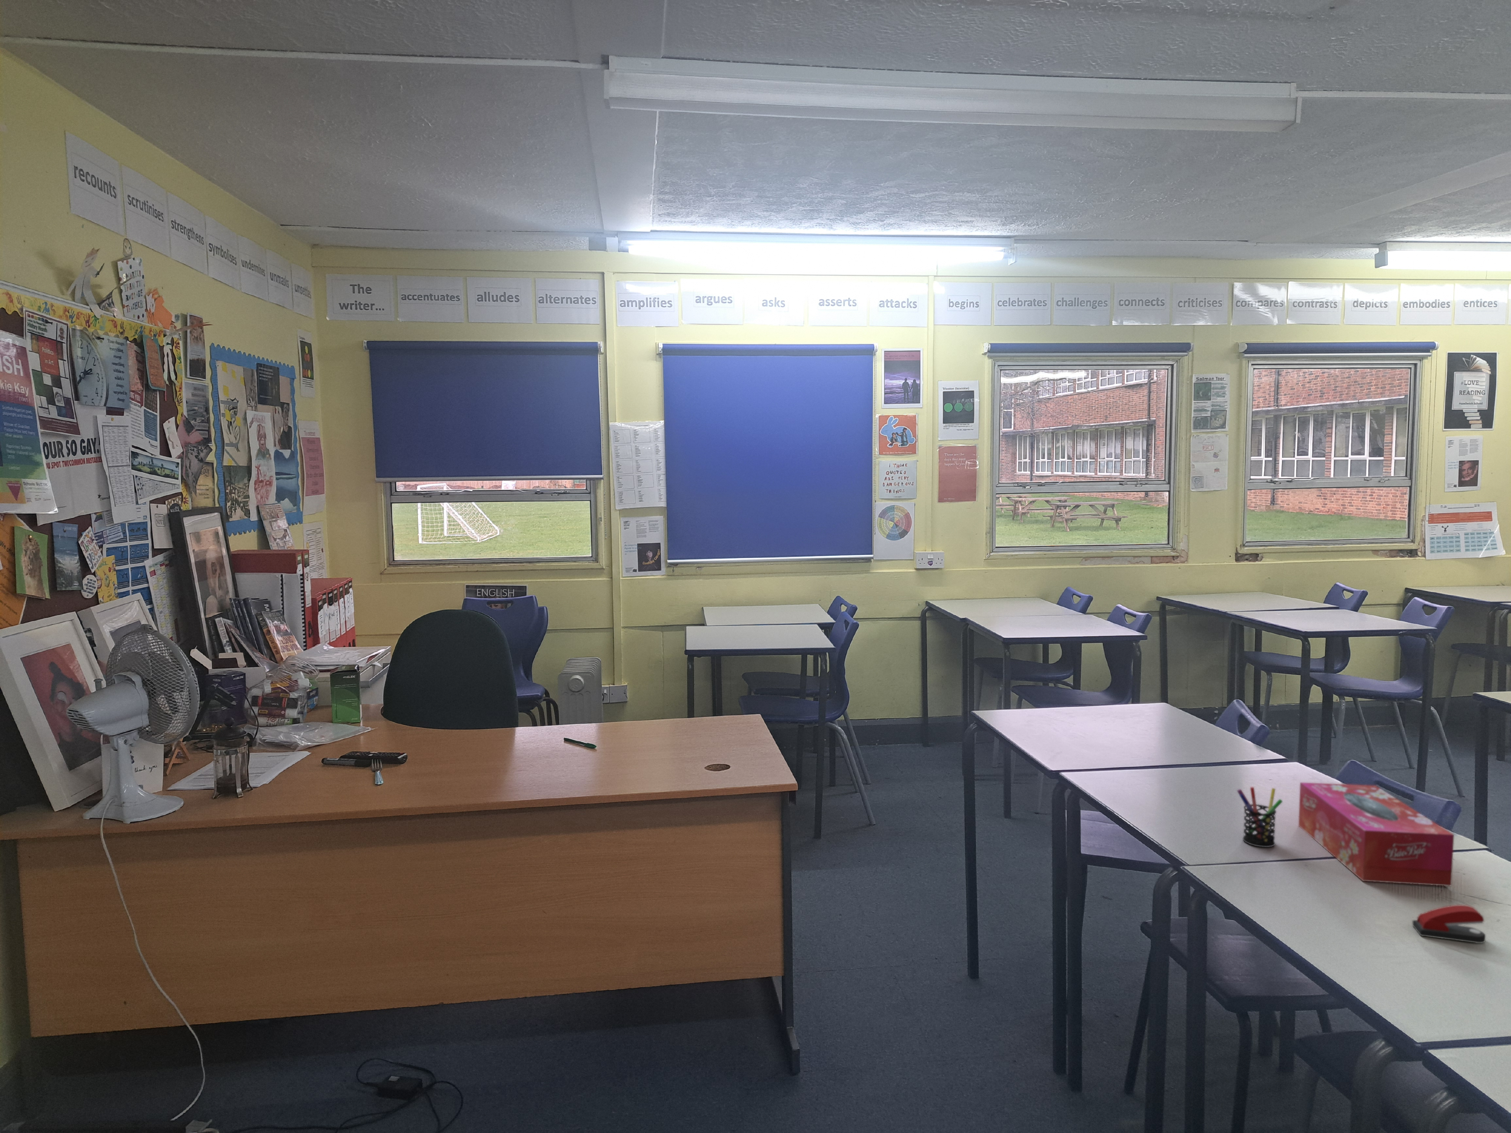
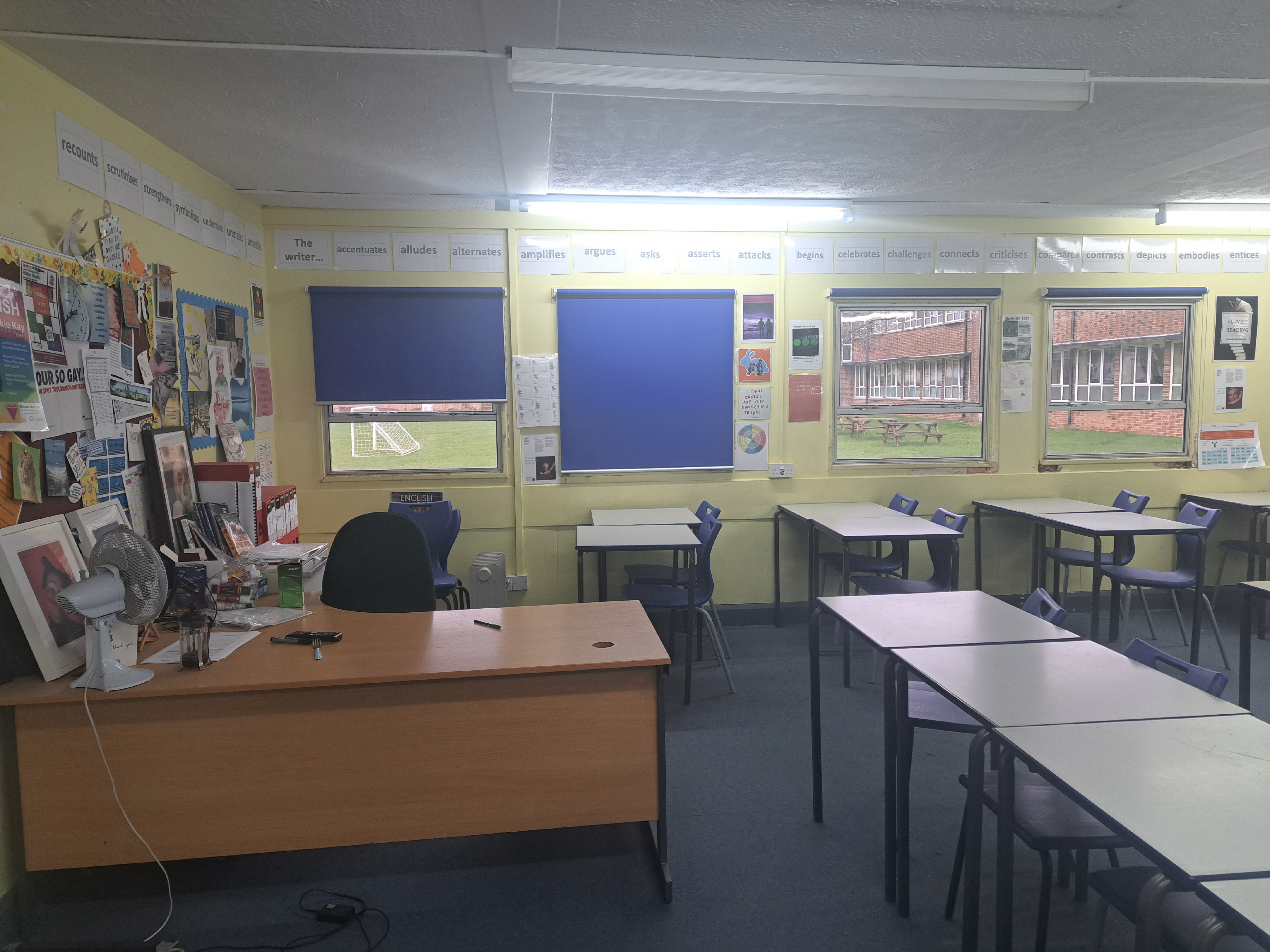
- pen holder (1262, 814)
- stapler (1450, 920)
- tissue box (1369, 830)
